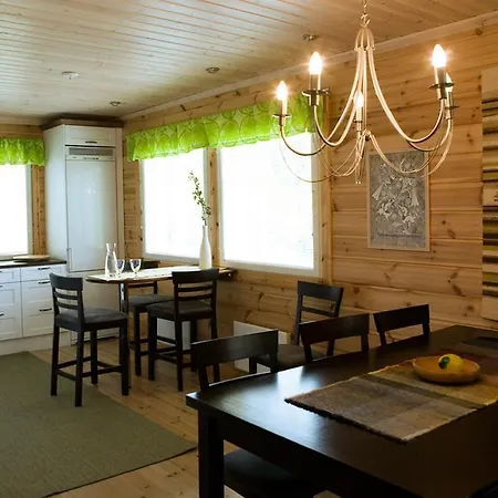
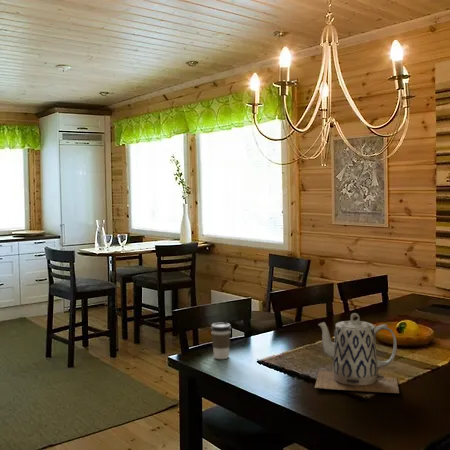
+ teapot (356, 347)
+ coffee cup (221, 340)
